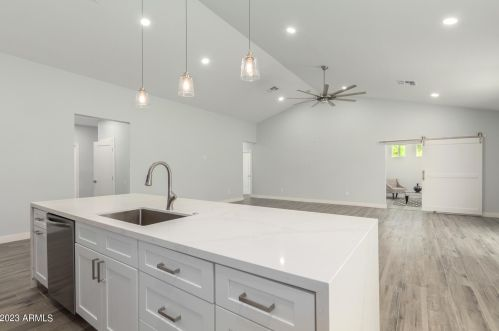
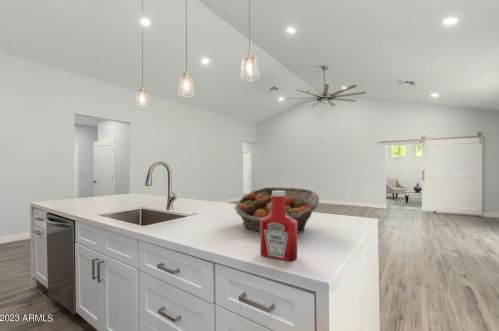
+ soap bottle (278, 223)
+ fruit basket (271, 208)
